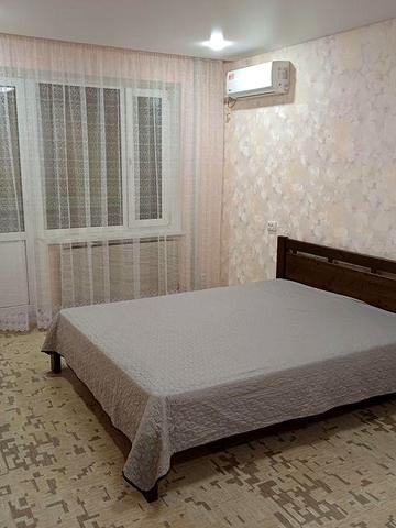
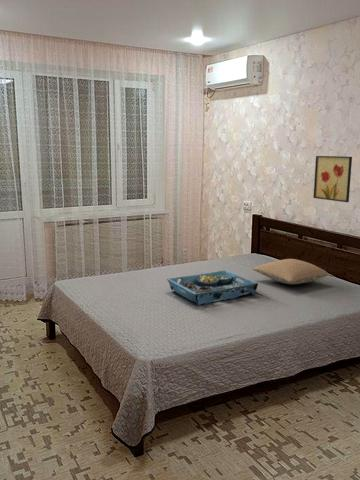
+ wall art (332, 178)
+ pillow (290, 271)
+ serving tray (211, 285)
